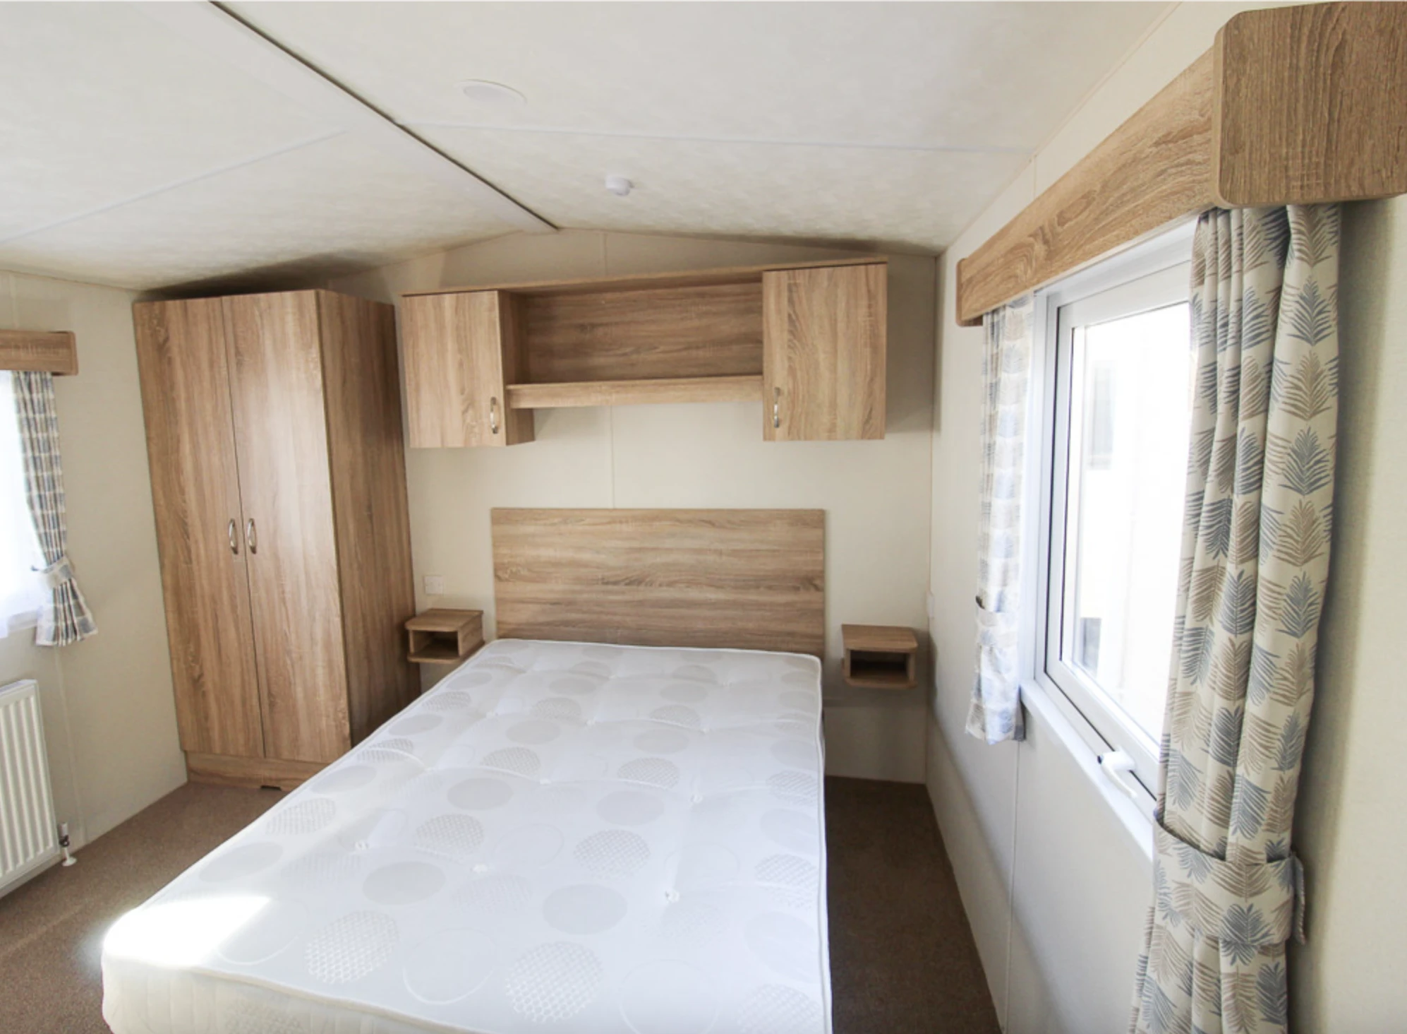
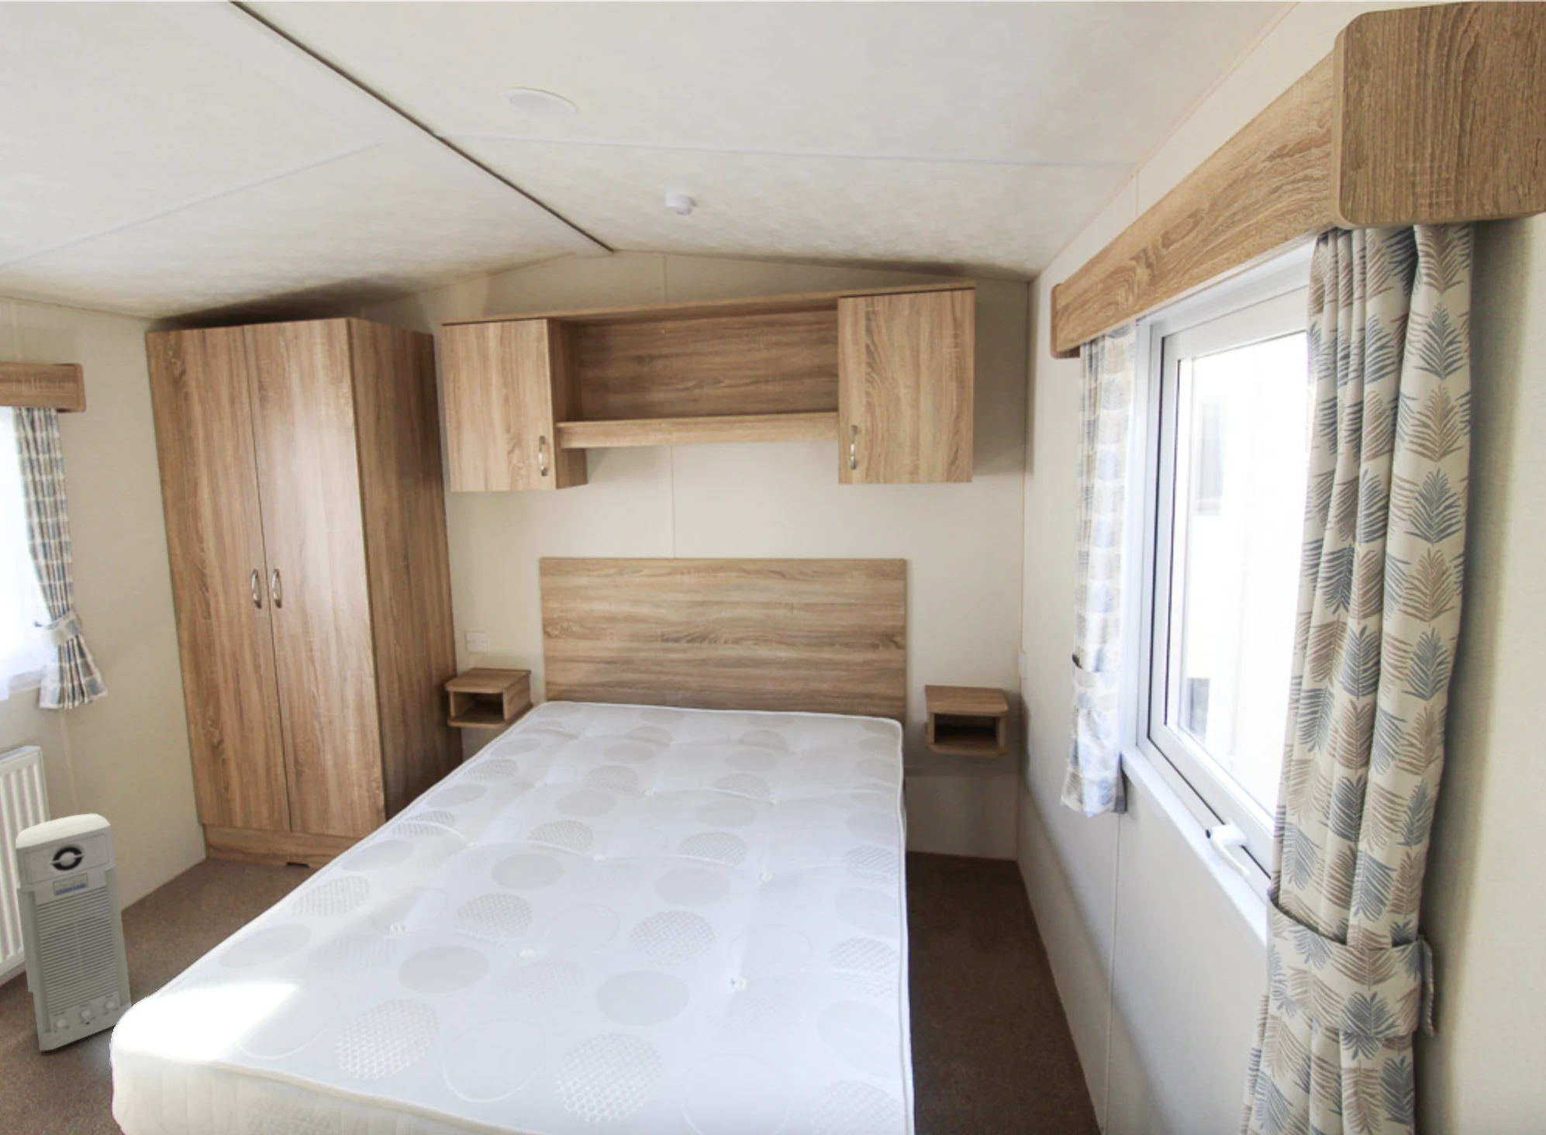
+ air purifier (72, 920)
